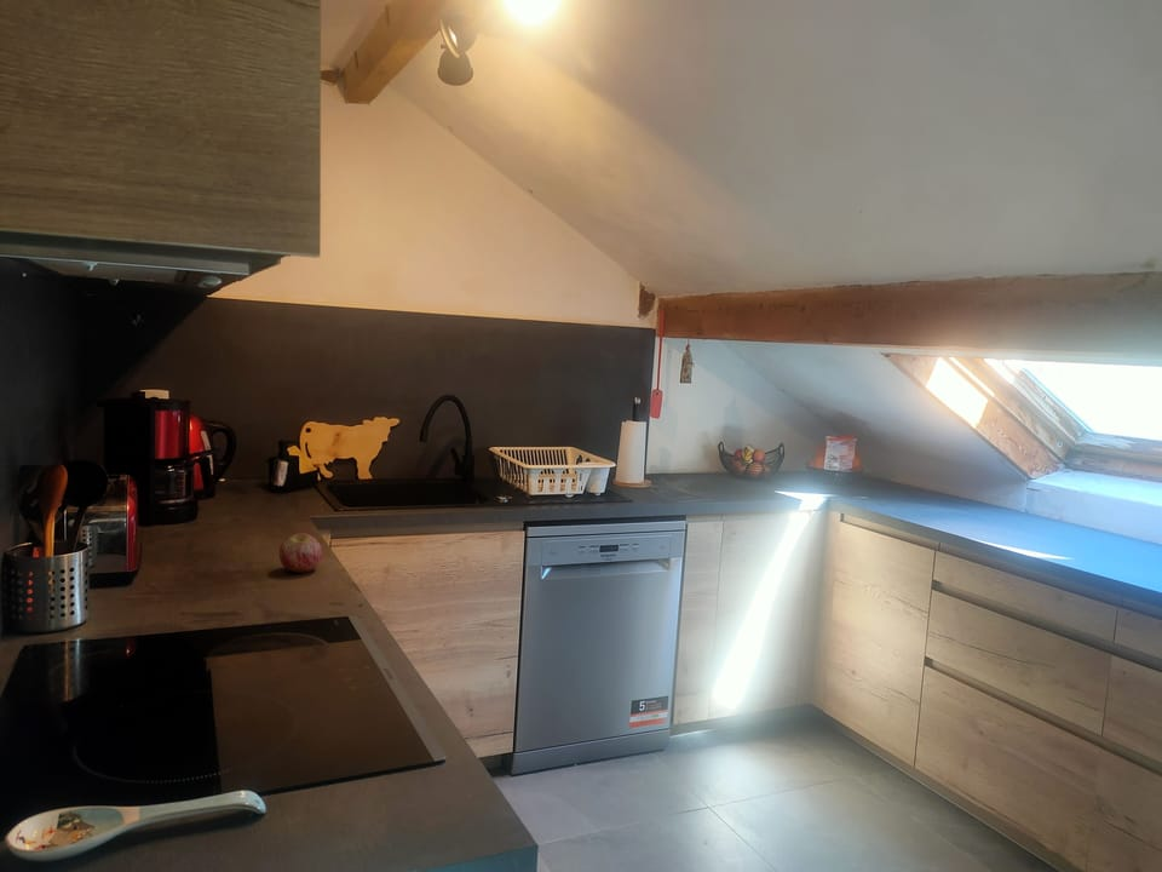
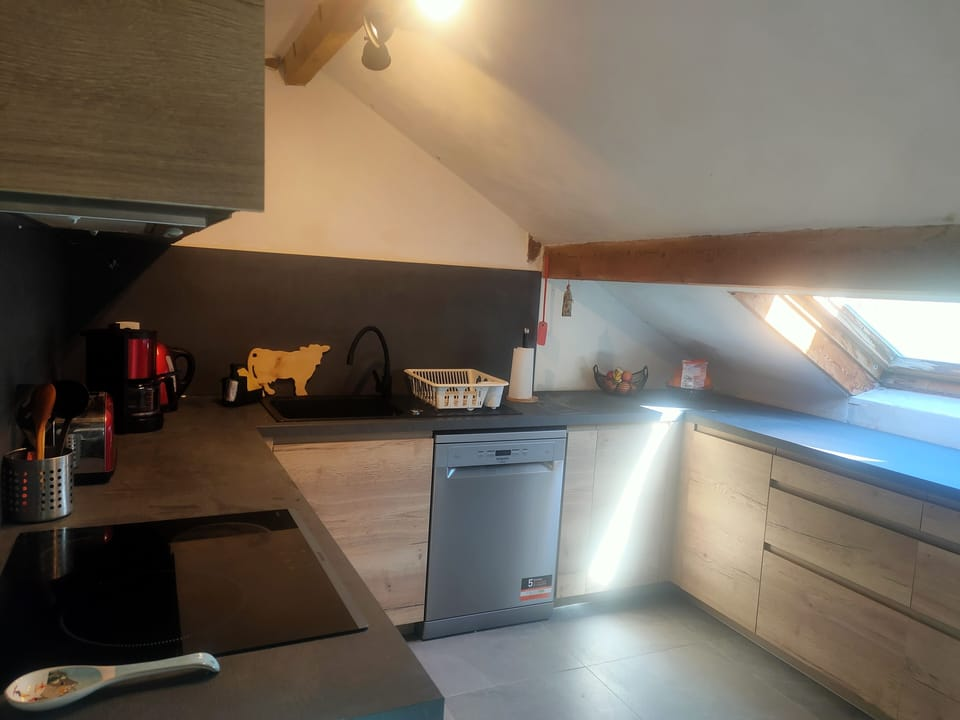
- apple (300, 552)
